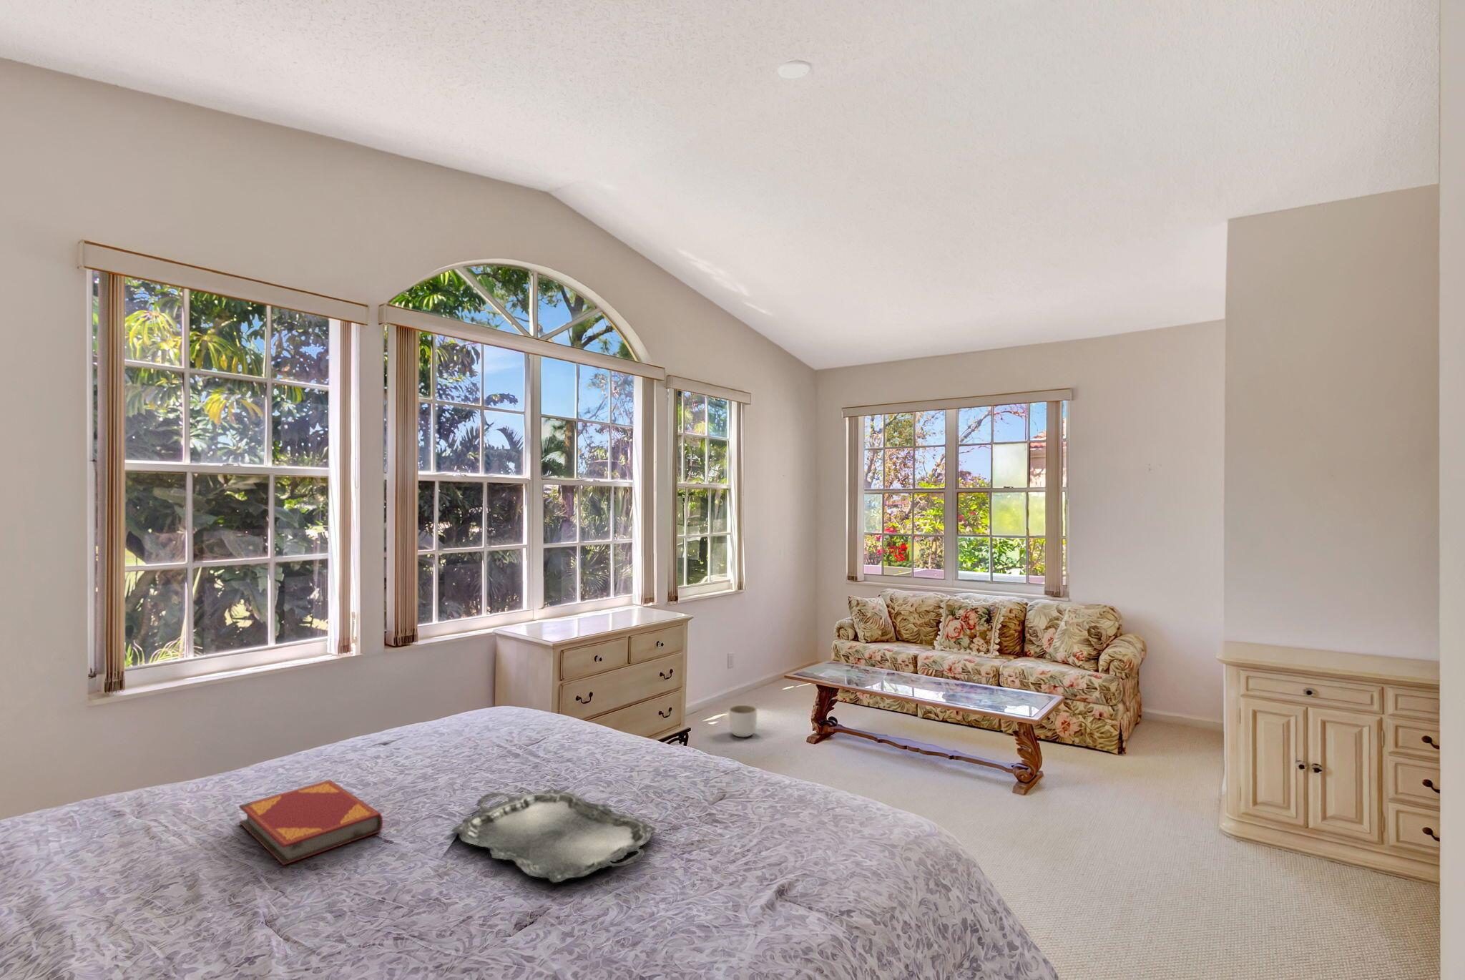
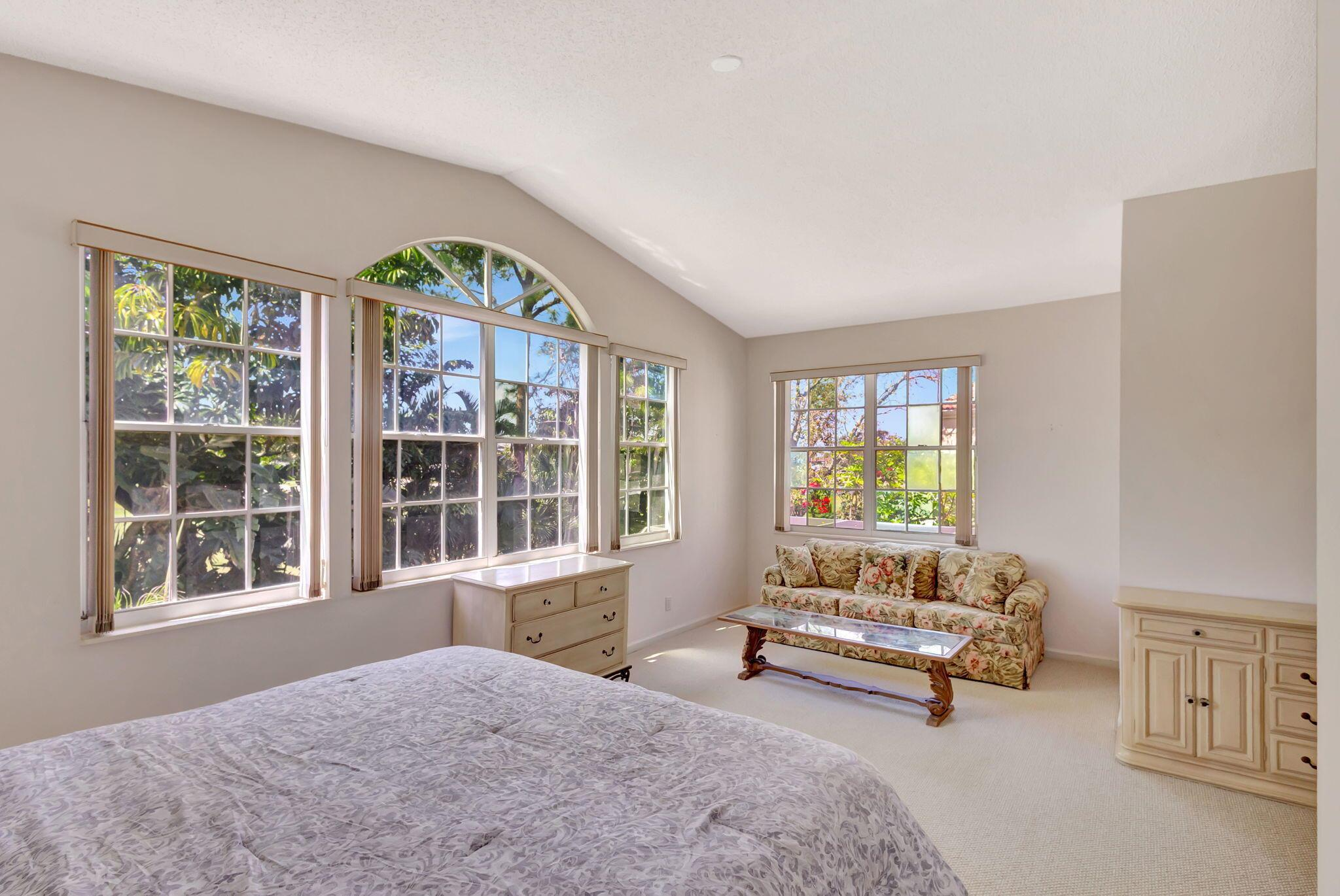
- serving tray (553, 830)
- hardback book (309, 818)
- planter (742, 722)
